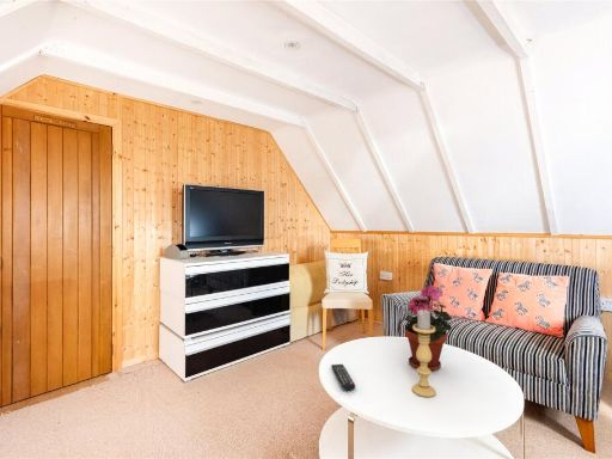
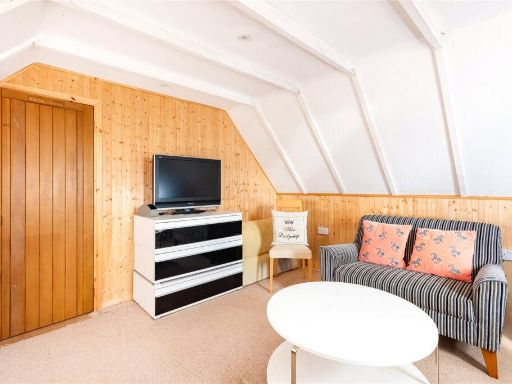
- potted plant (430, 324)
- candle holder (423, 350)
- remote control (342, 375)
